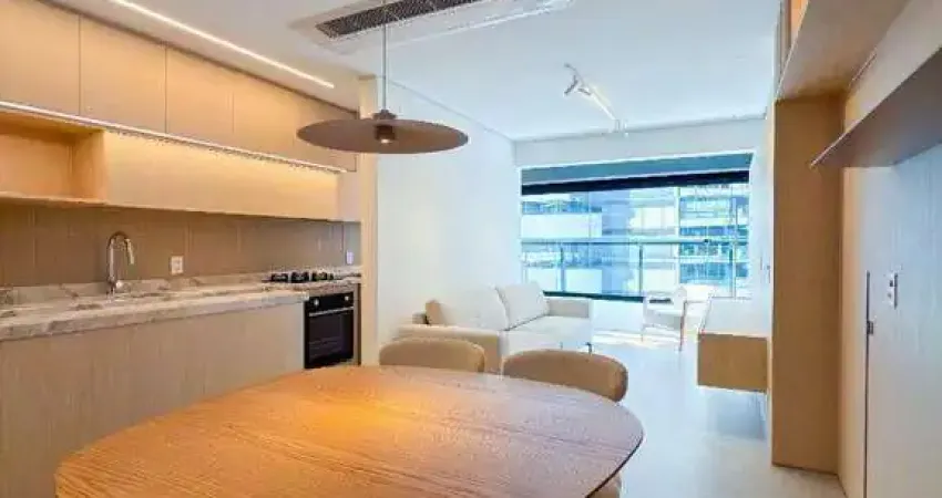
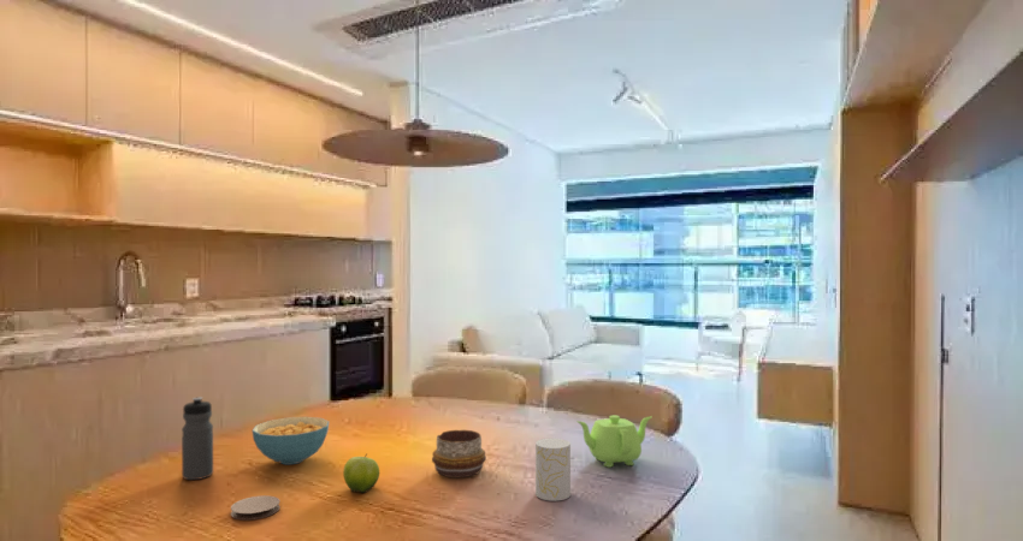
+ fruit (361, 471)
+ decorative bowl (459, 453)
+ cup (552, 468)
+ water bottle (197, 436)
+ cereal bowl (291, 442)
+ coaster (255, 507)
+ teapot (616, 440)
